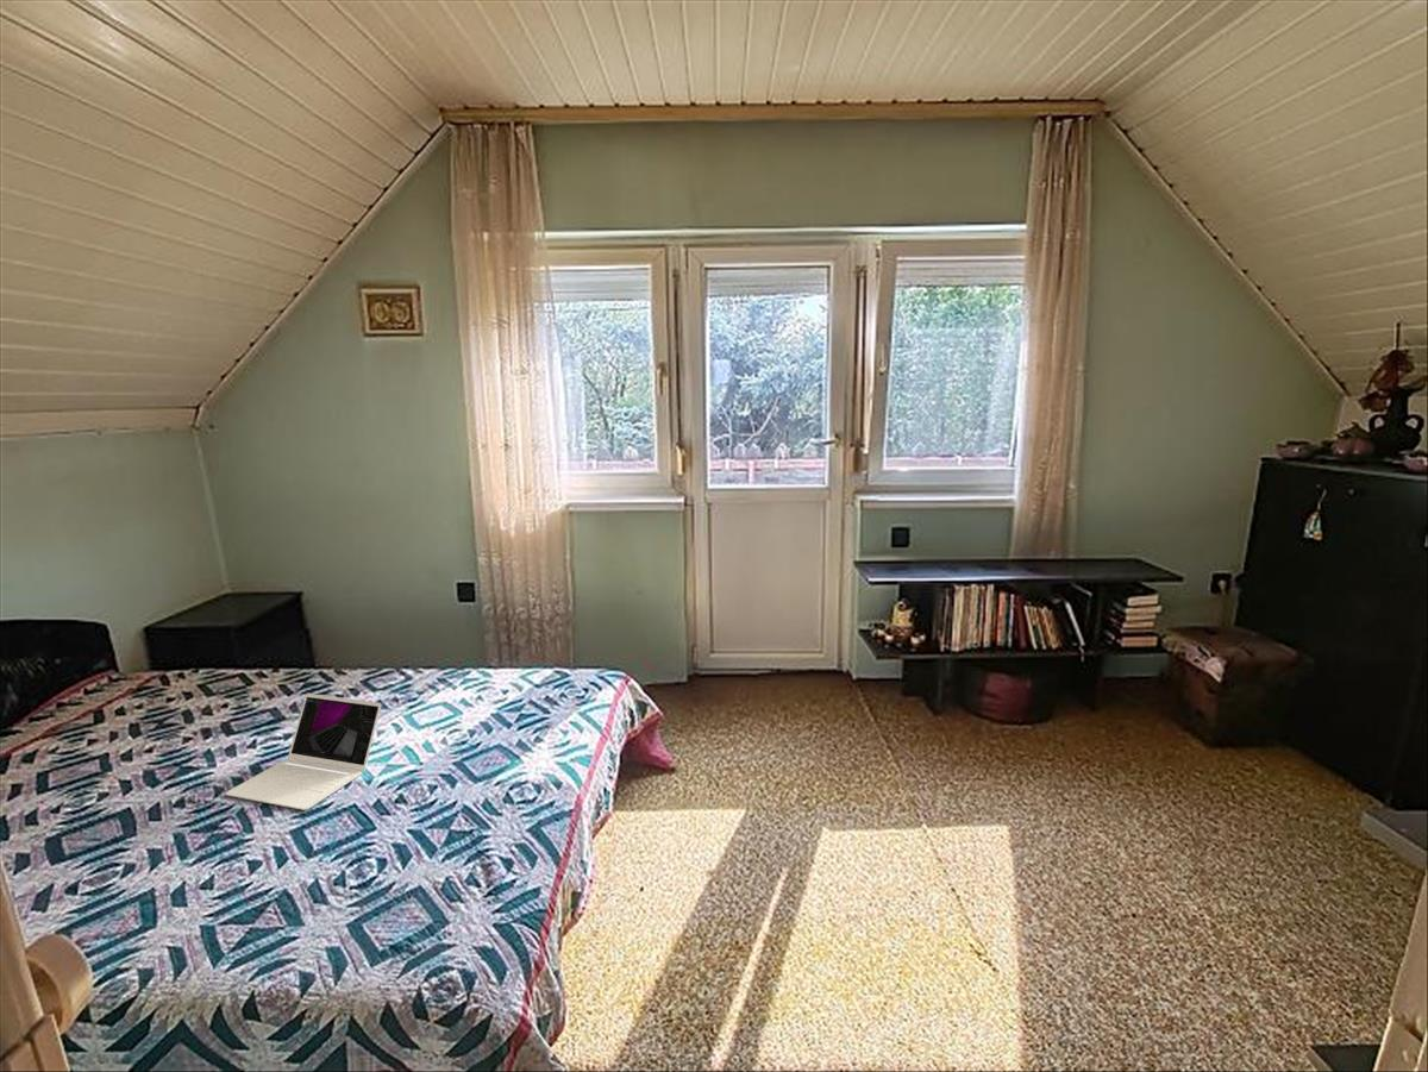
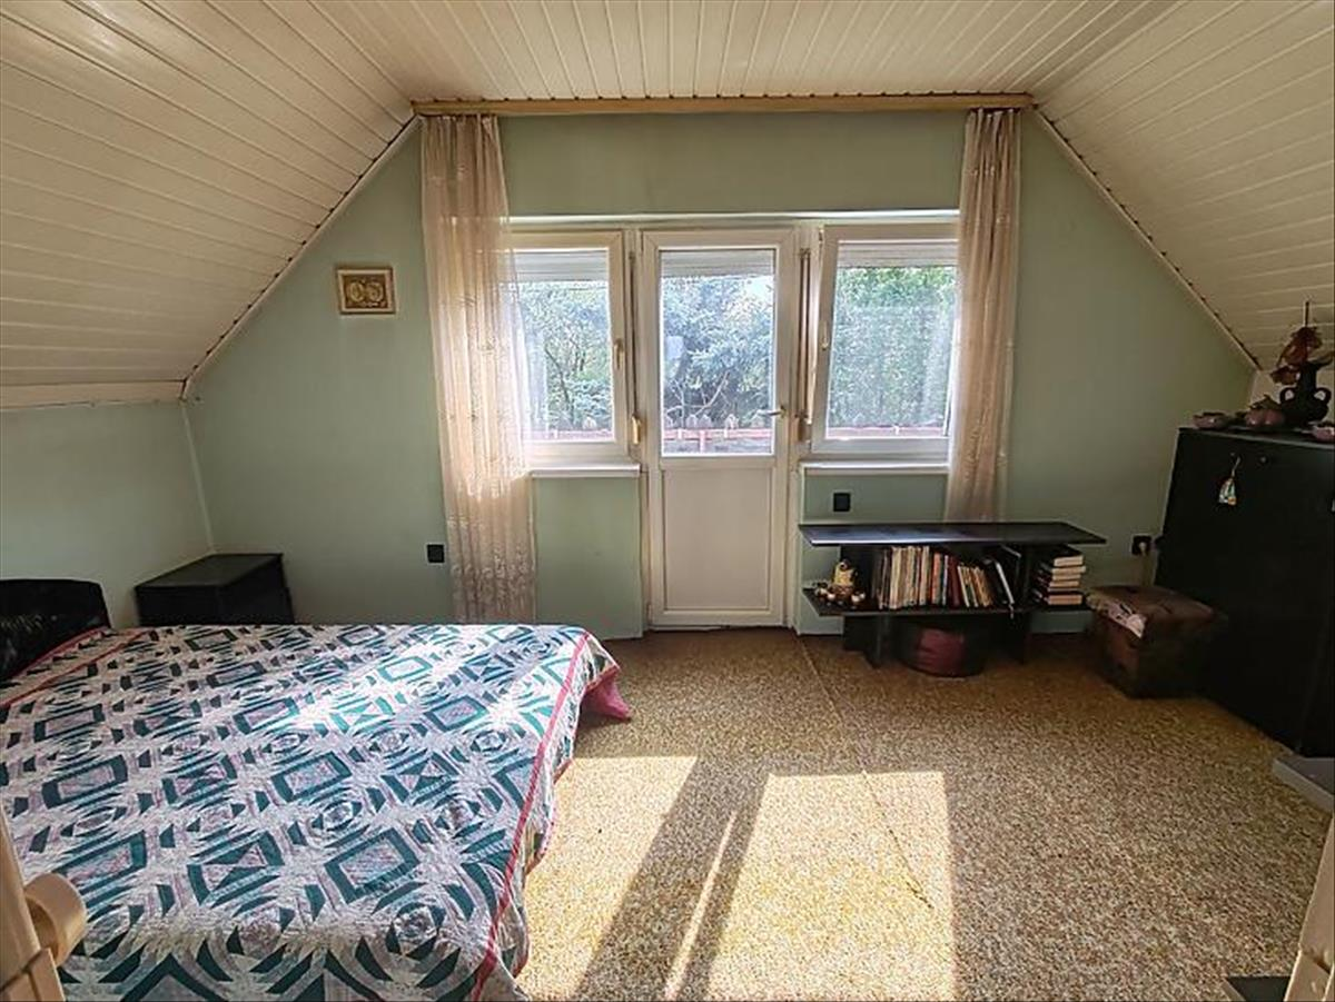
- laptop (306, 744)
